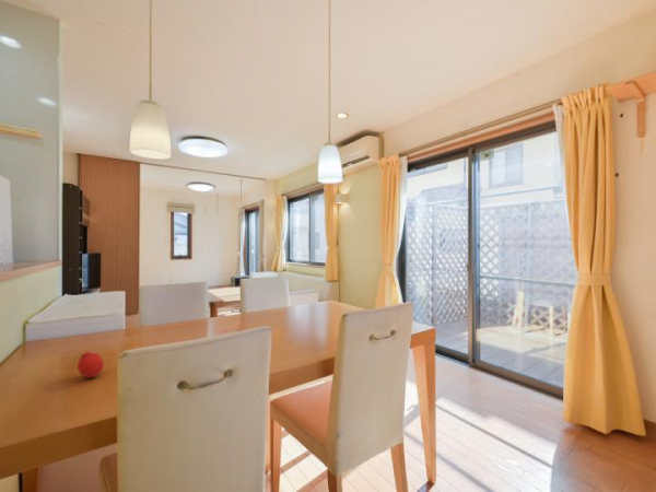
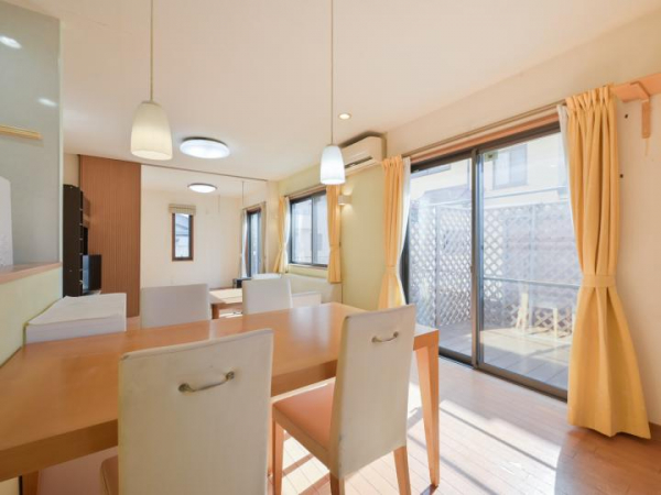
- fruit (90, 363)
